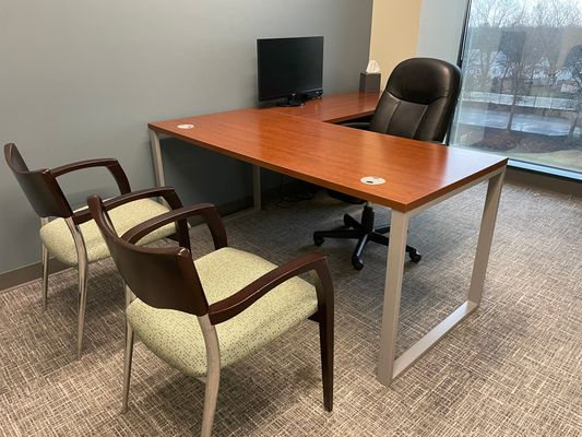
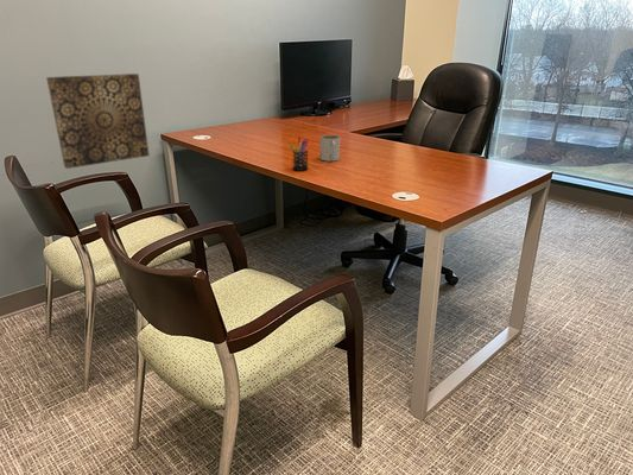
+ wall art (101, 119)
+ mug (330, 148)
+ pen holder (298, 153)
